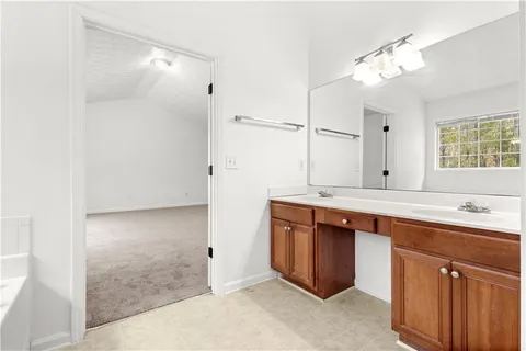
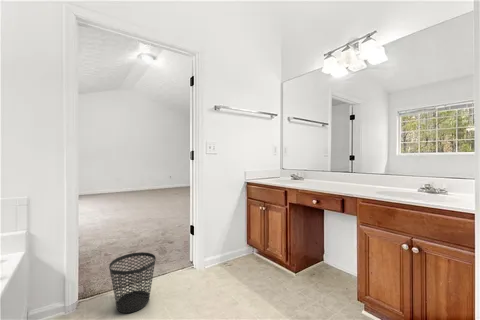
+ wastebasket (133, 281)
